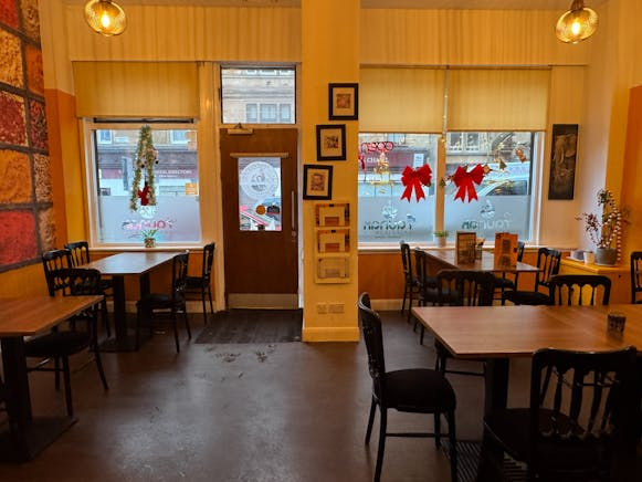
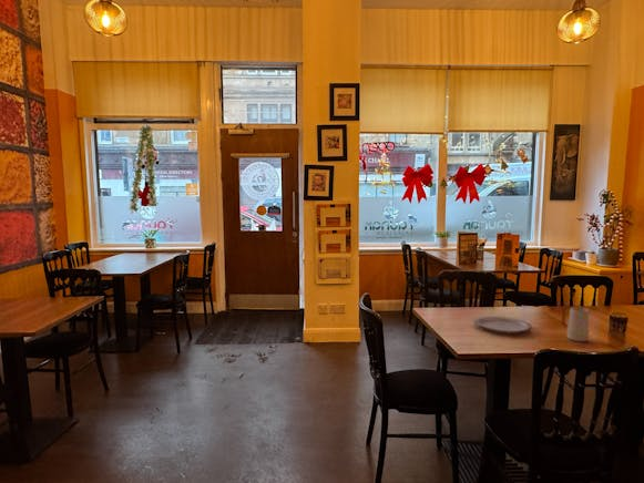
+ mug (574, 322)
+ plate (501, 325)
